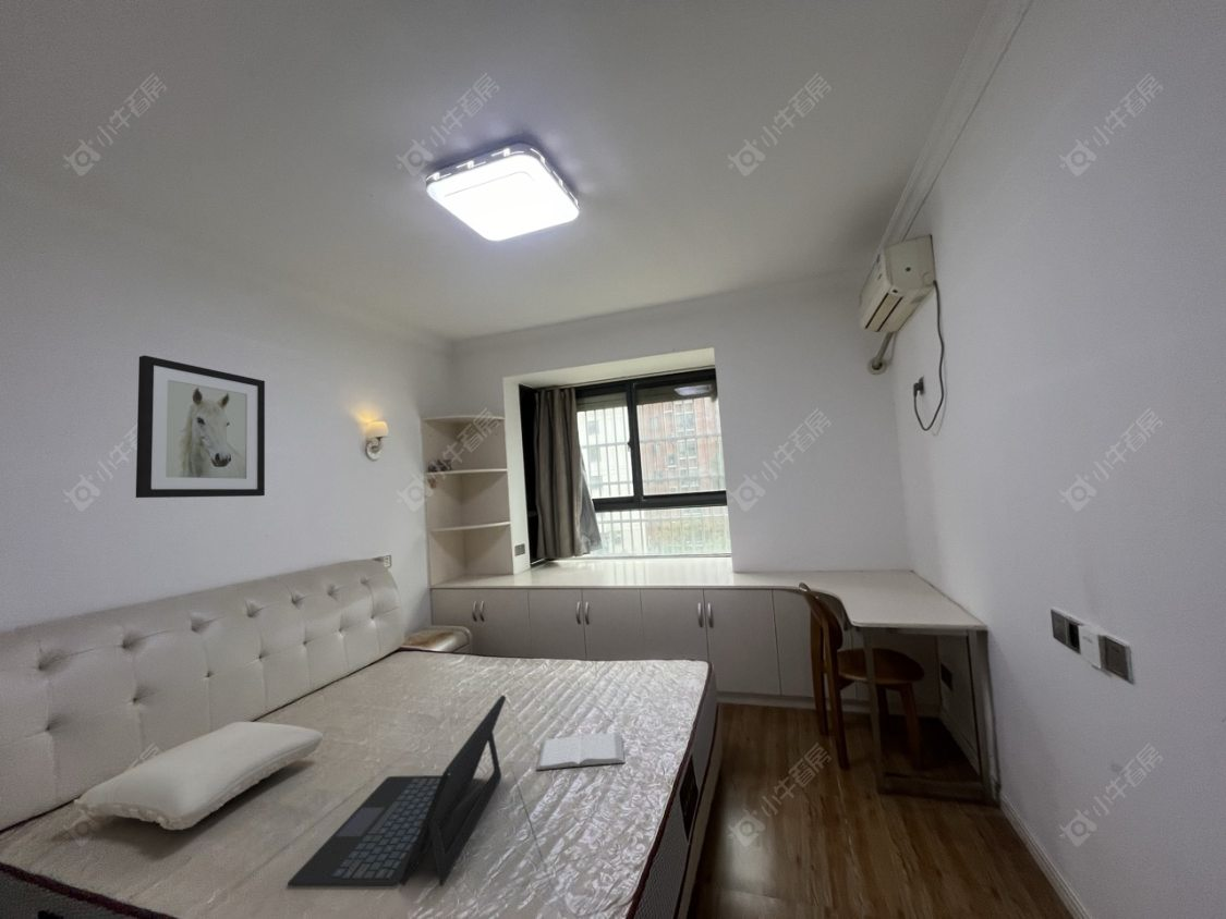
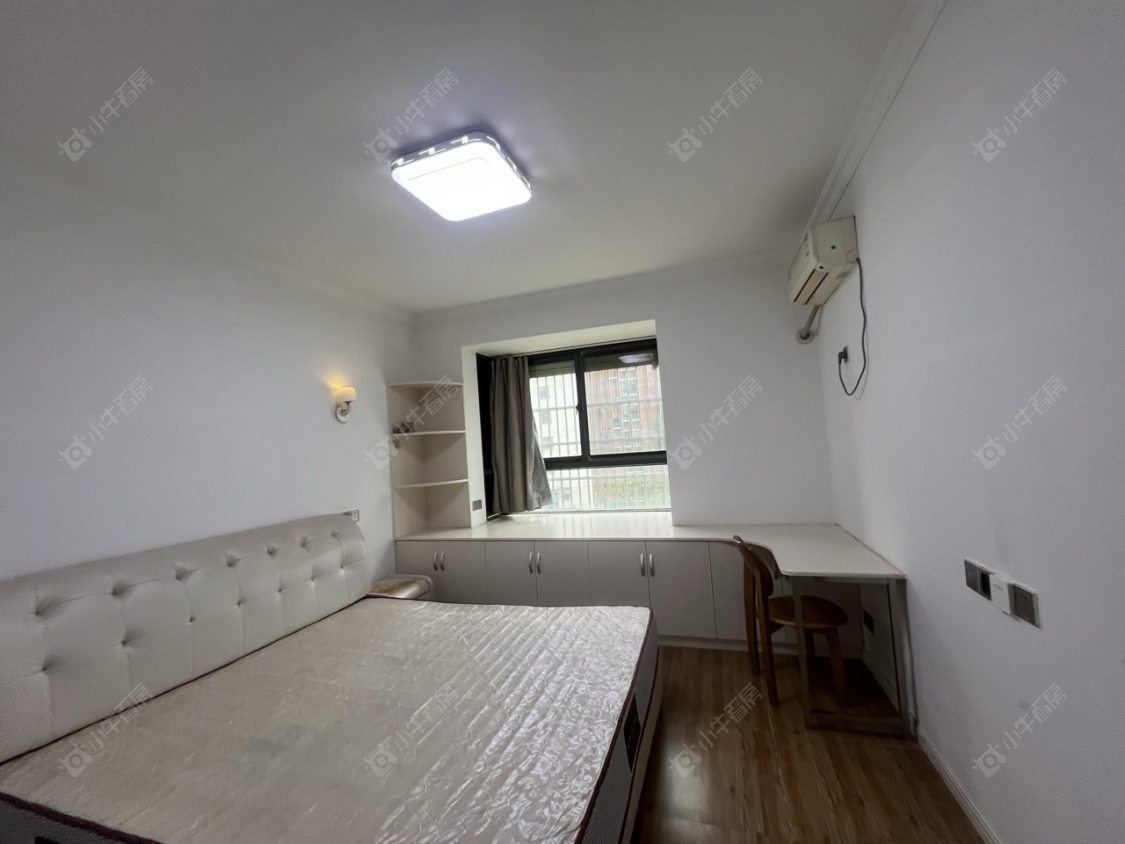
- pillow (211, 768)
- wall art (207, 432)
- laptop (413, 776)
- book (581, 749)
